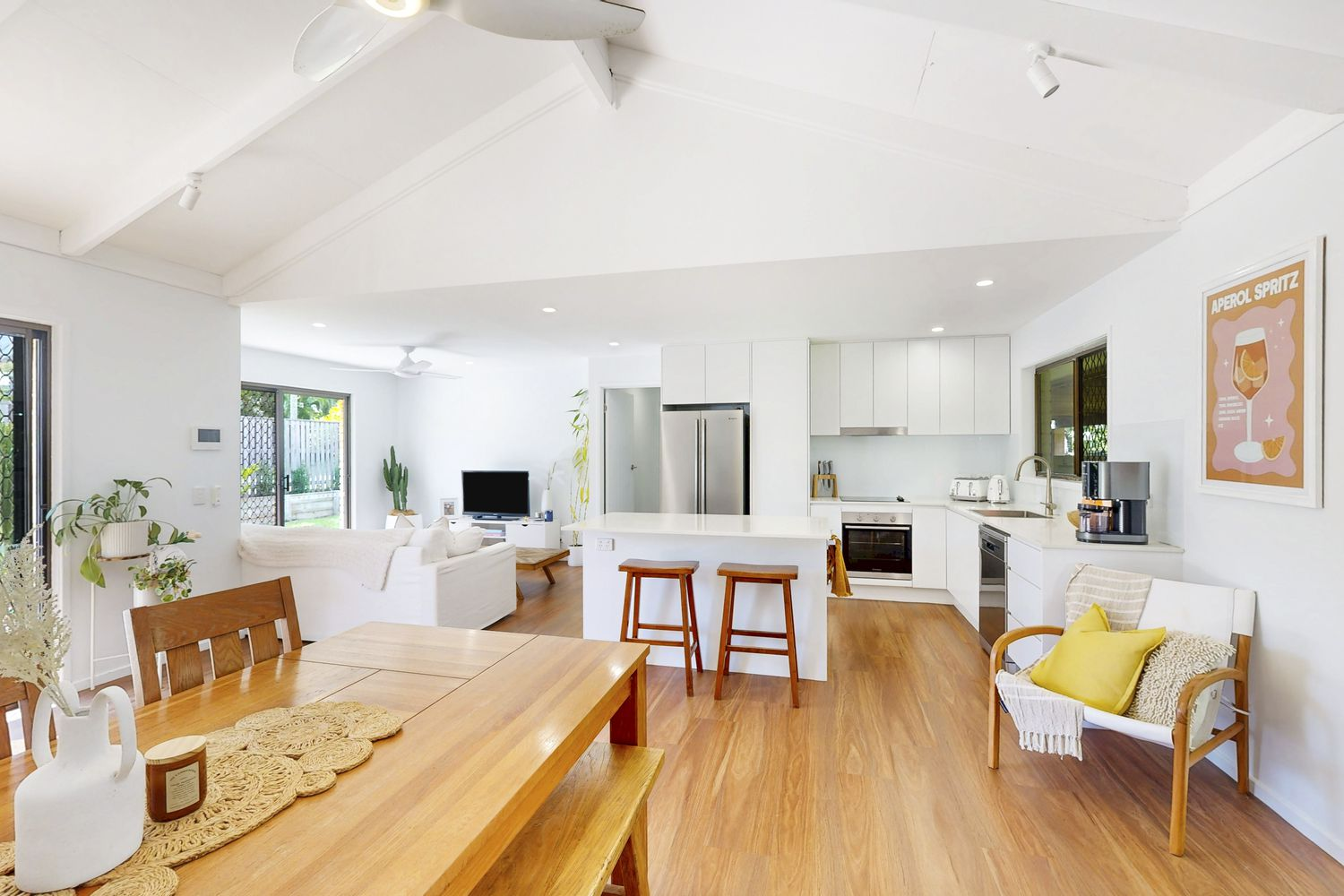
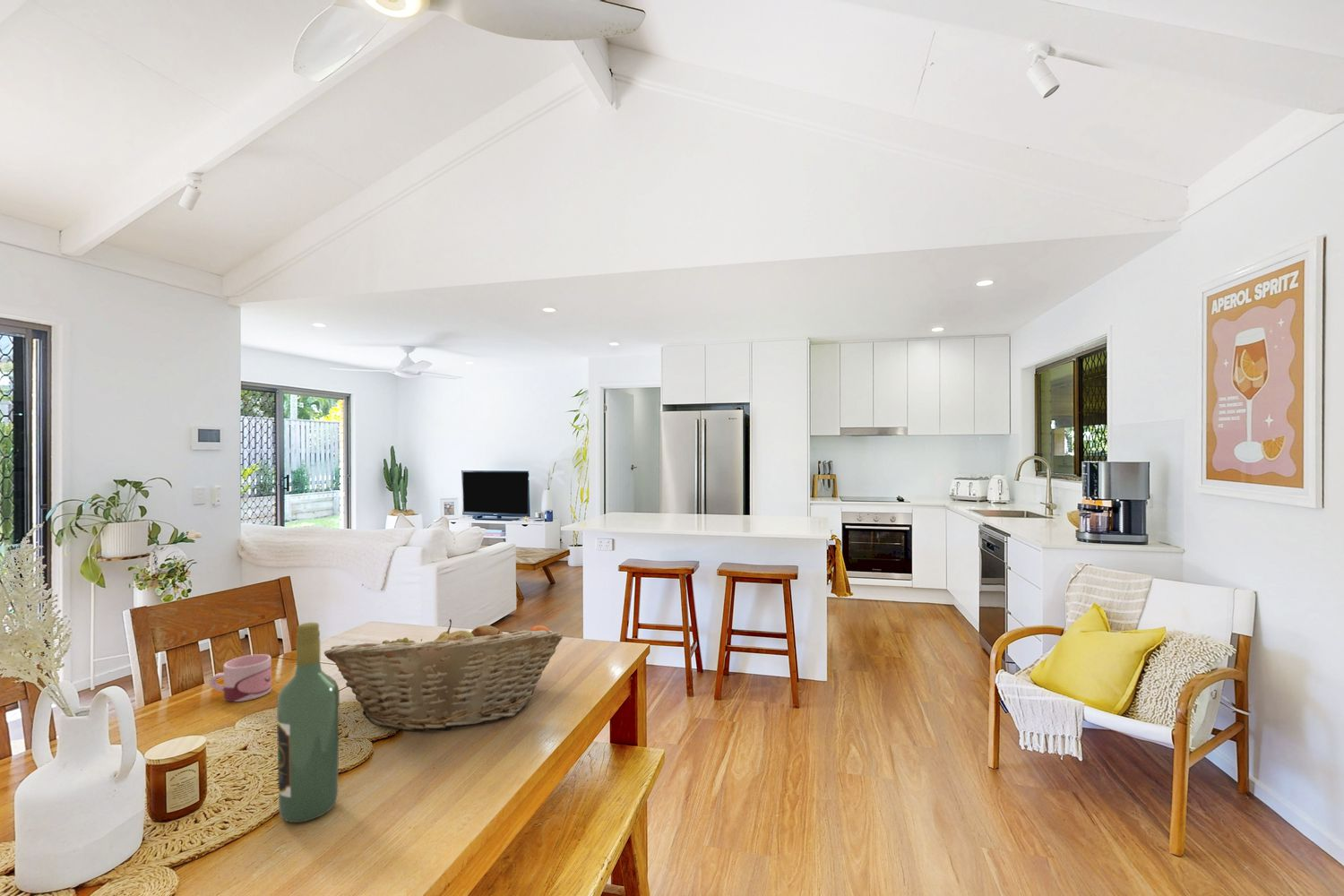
+ wine bottle (308, 717)
+ fruit basket (450, 661)
+ mug (241, 677)
